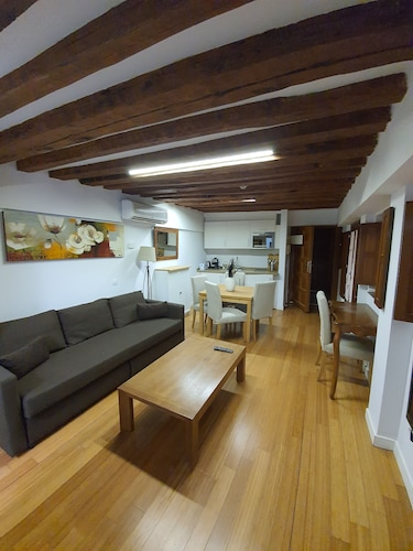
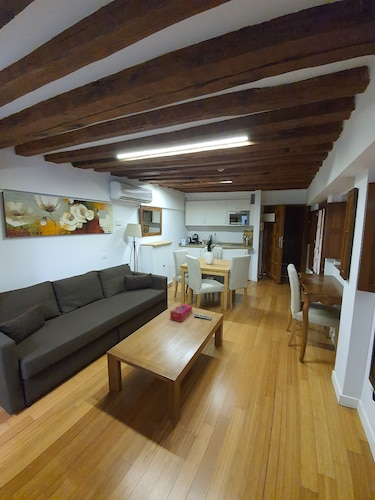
+ tissue box (181, 312)
